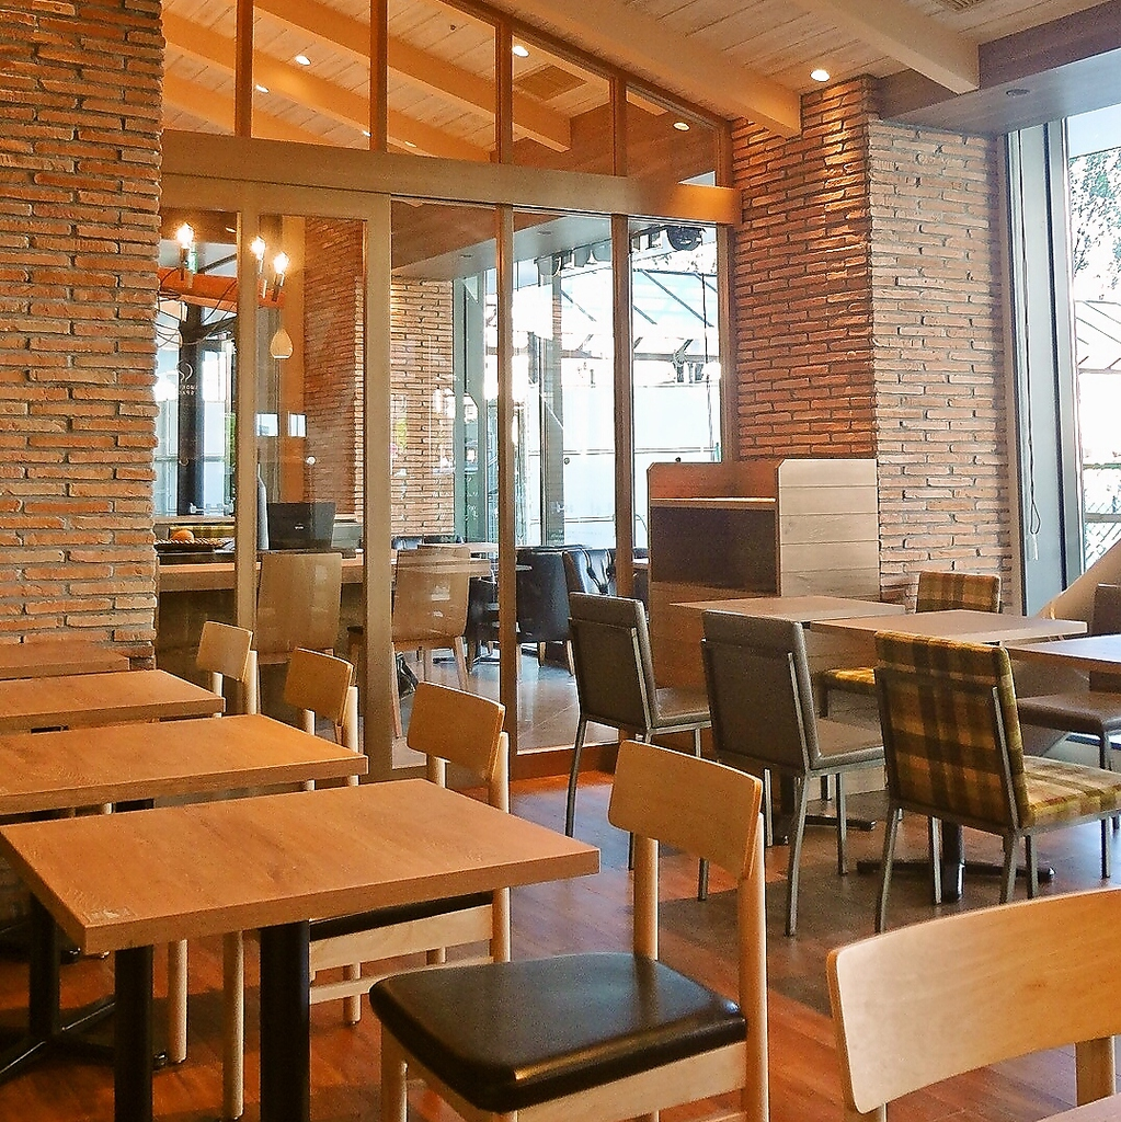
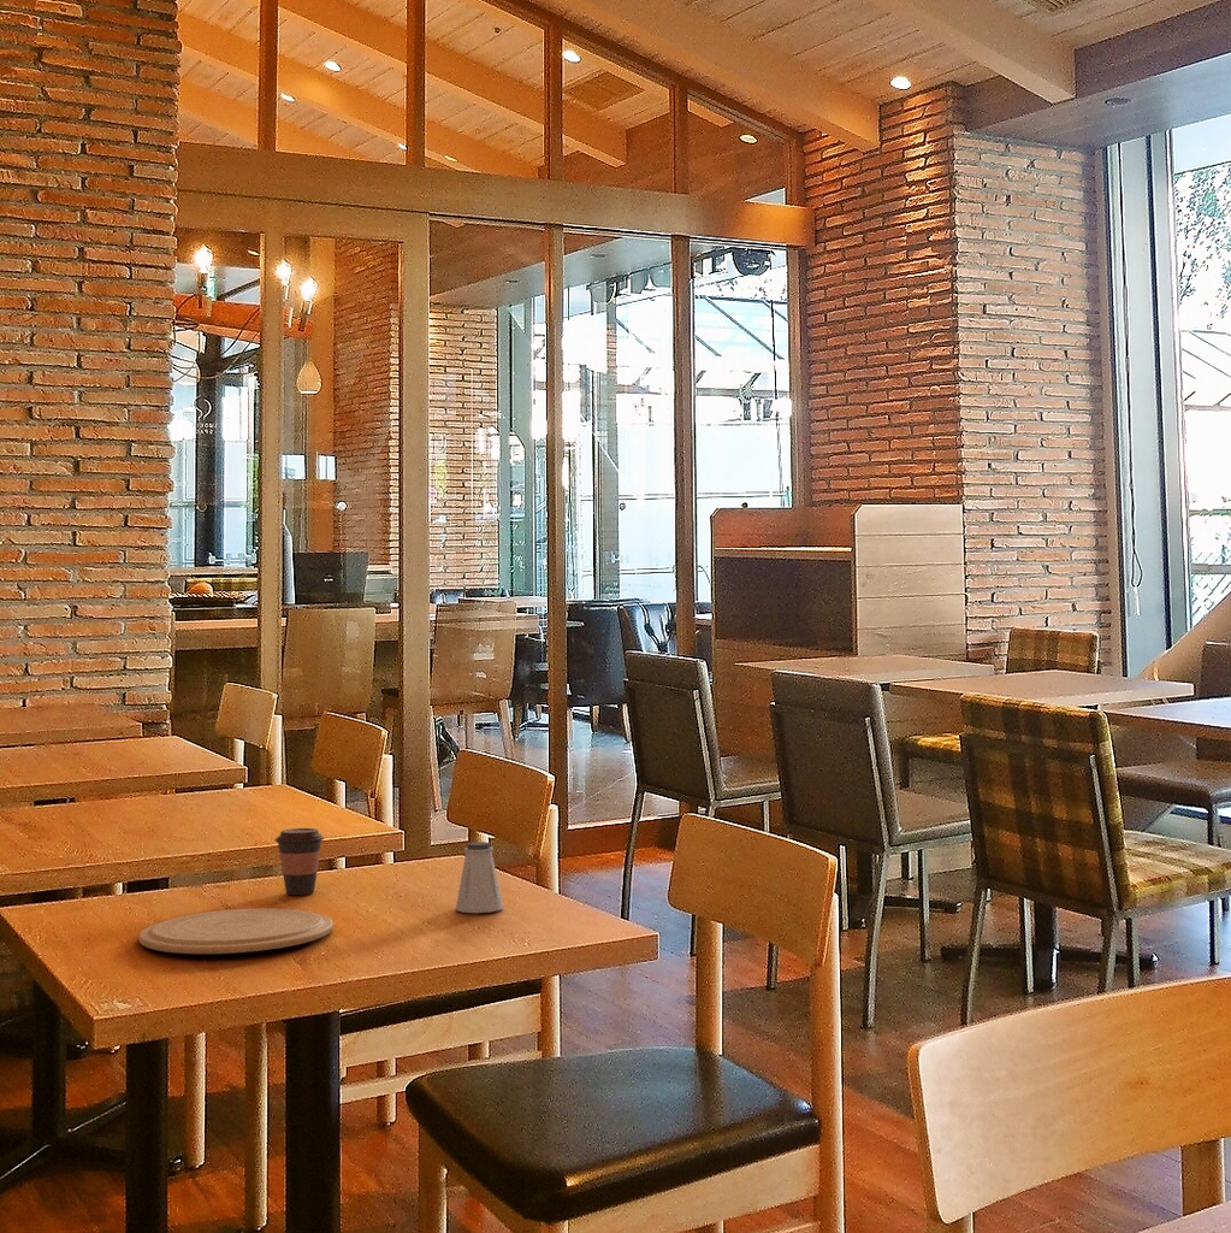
+ coffee cup (300, 861)
+ plate (237, 928)
+ saltshaker (479, 875)
